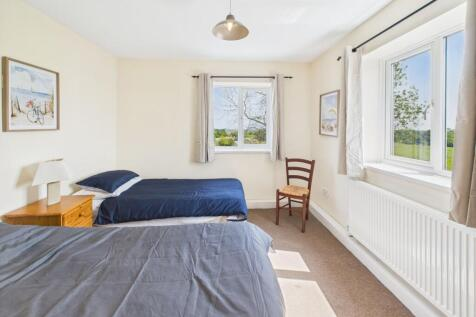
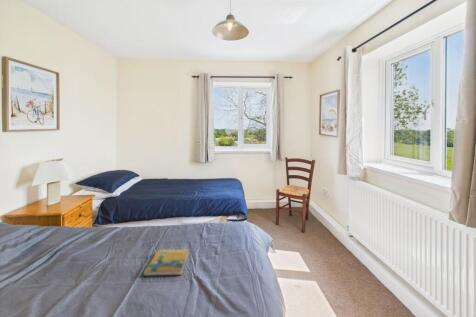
+ booklet (168, 261)
